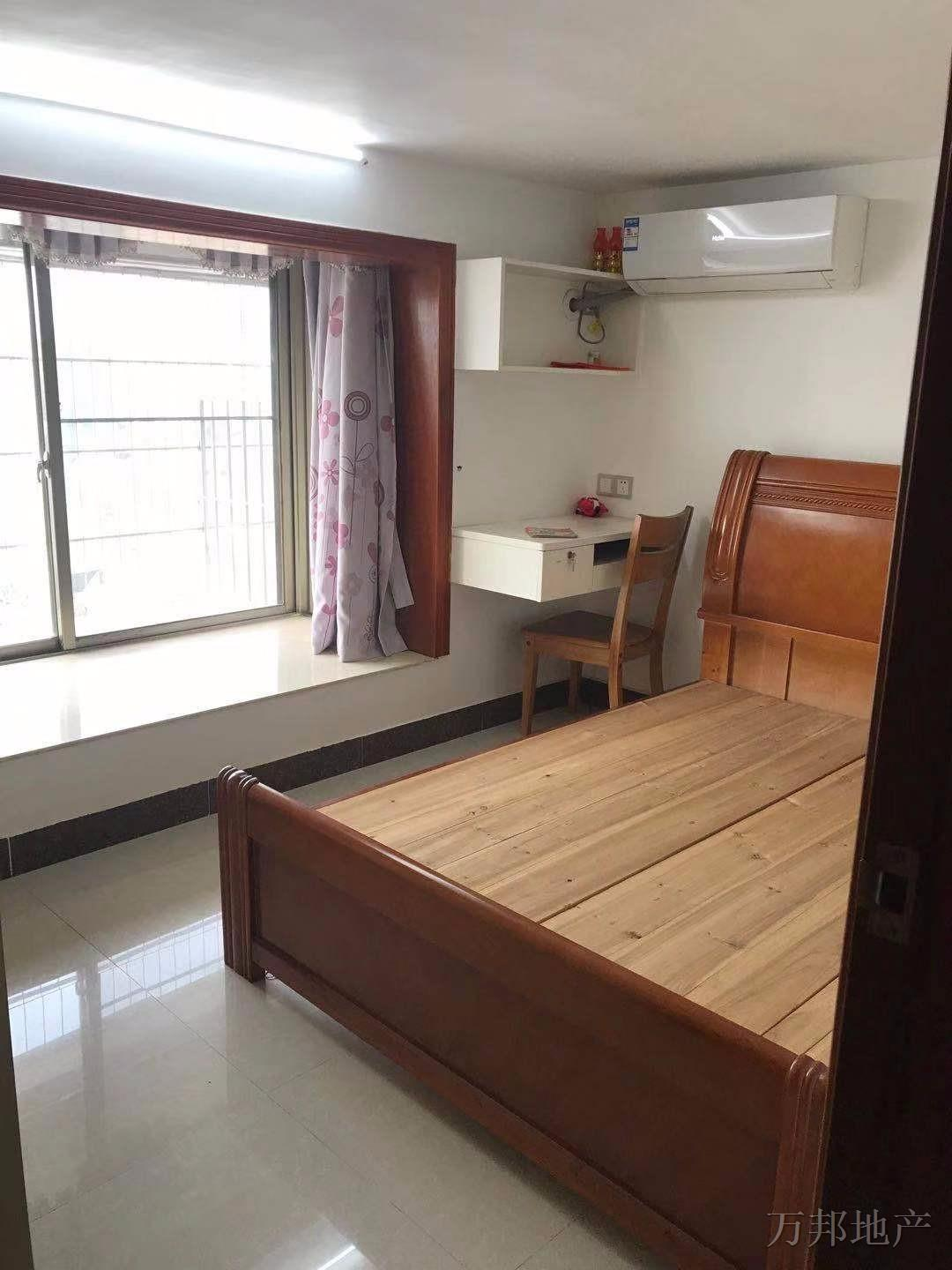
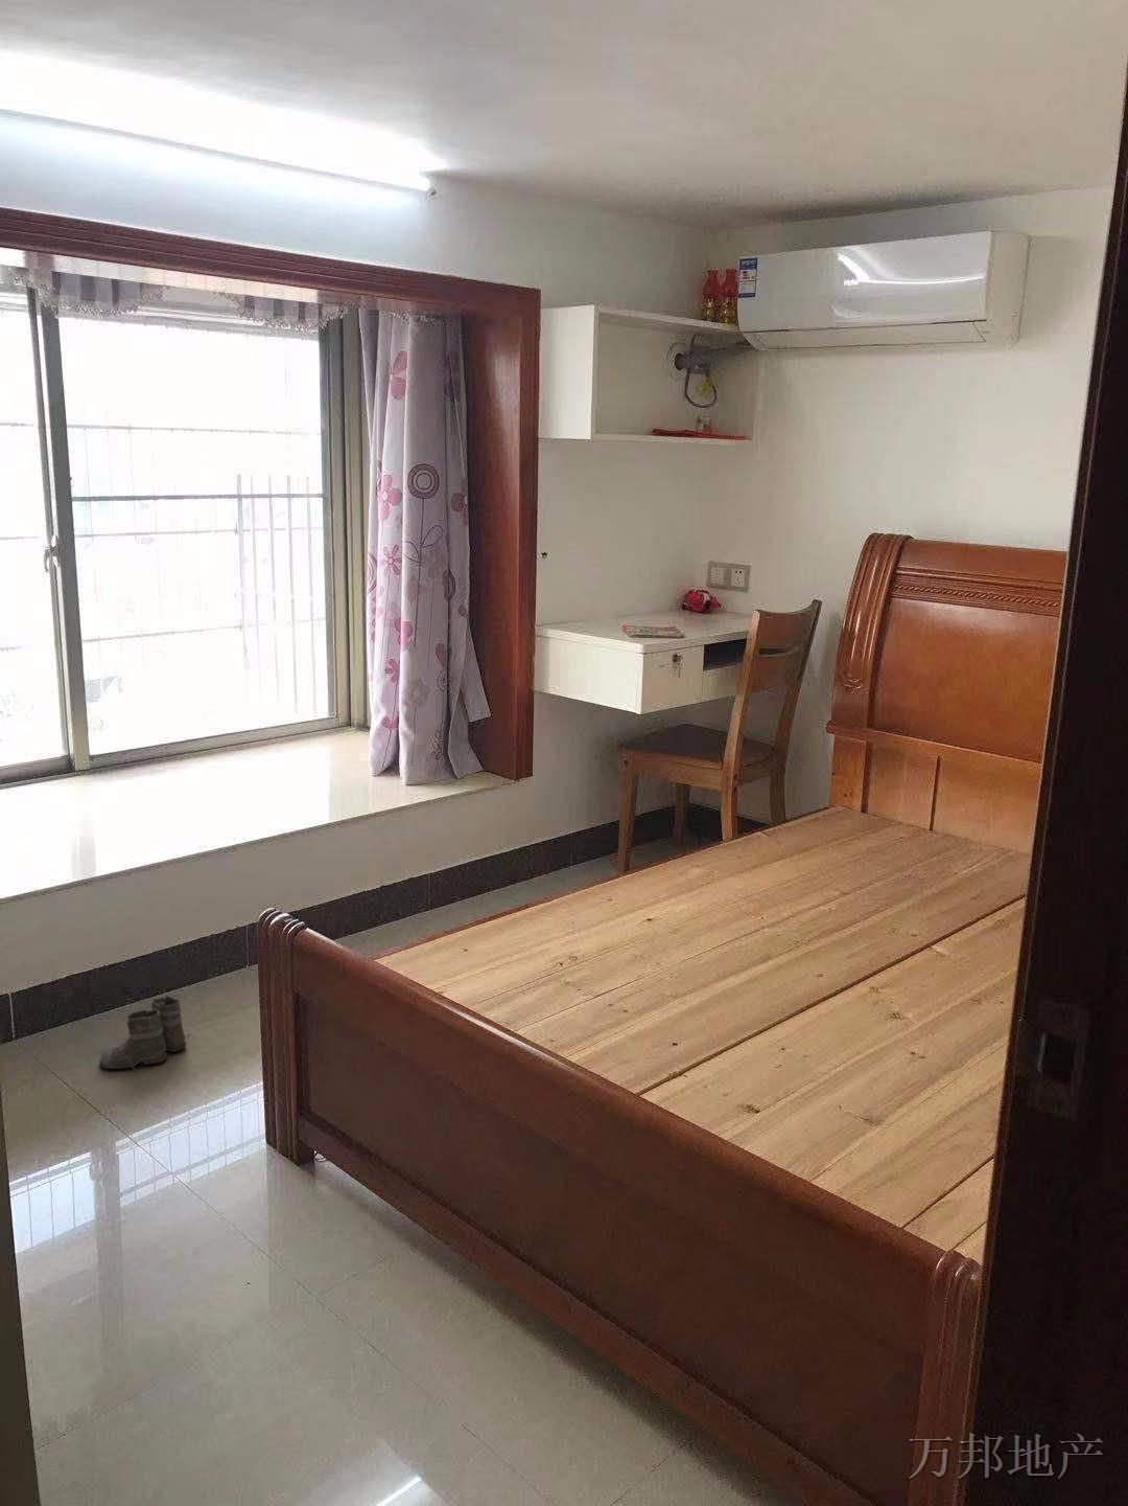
+ boots (147, 1027)
